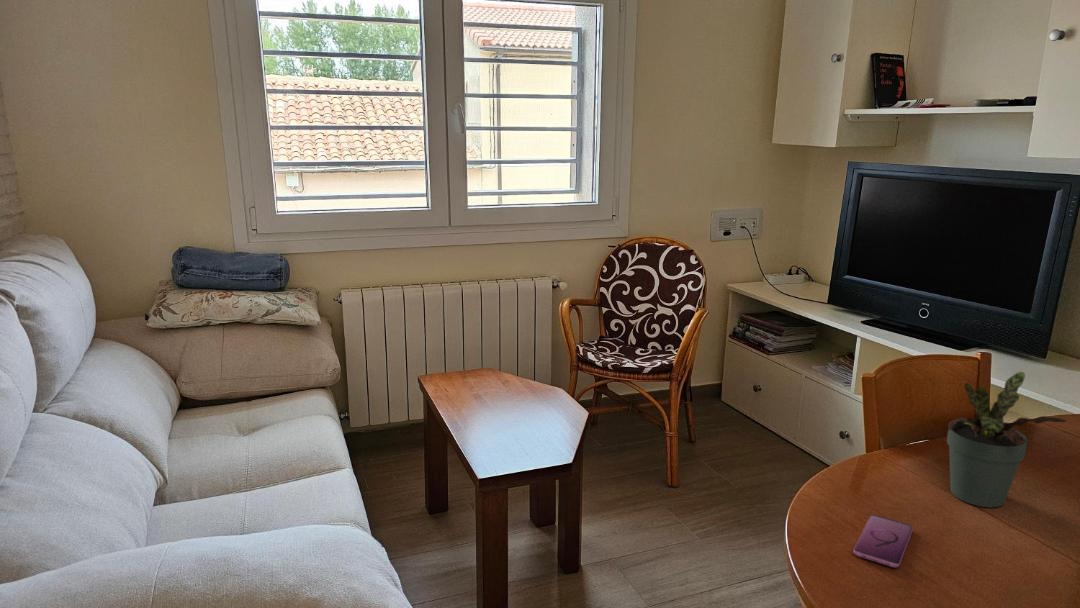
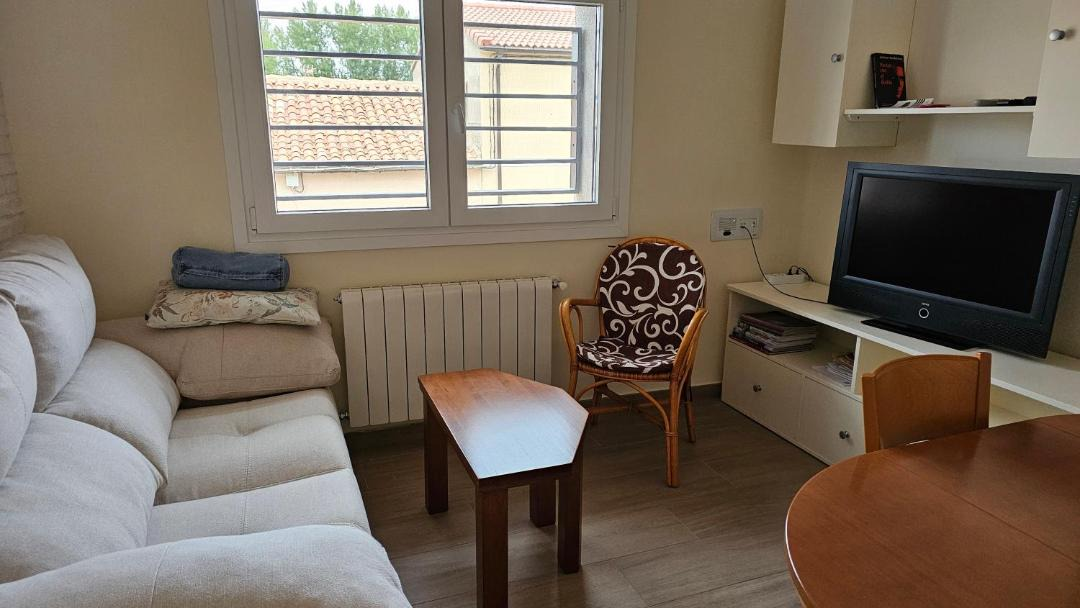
- potted plant (1000, 438)
- smartphone (883, 539)
